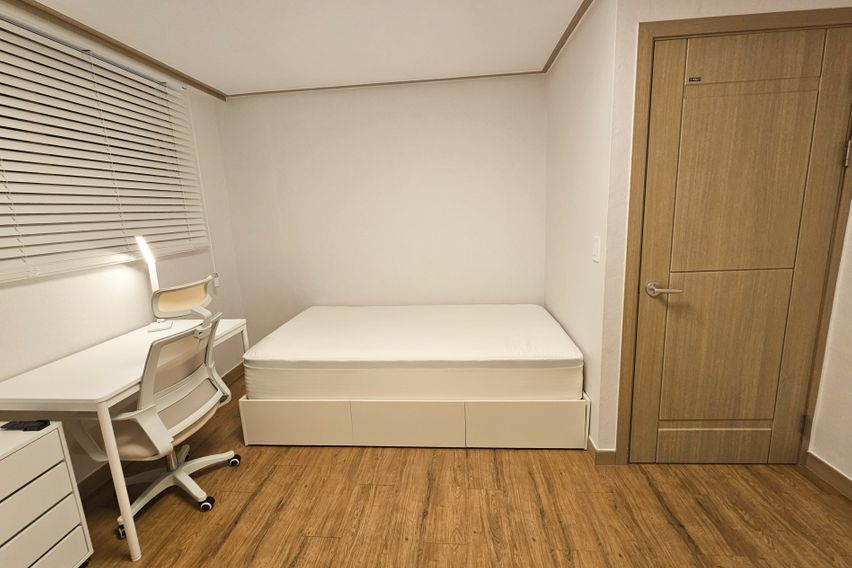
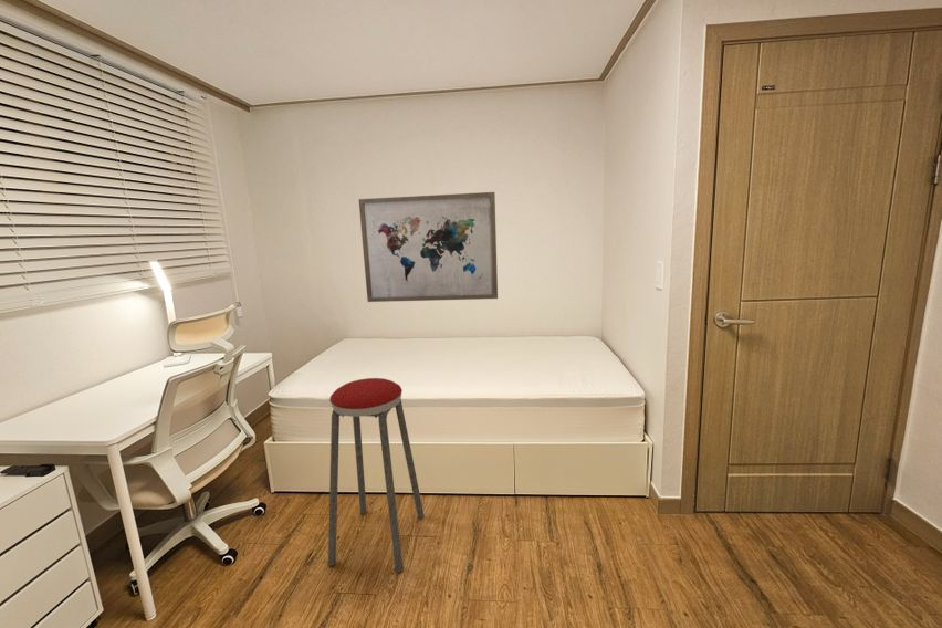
+ wall art (428, 249)
+ music stool (363, 464)
